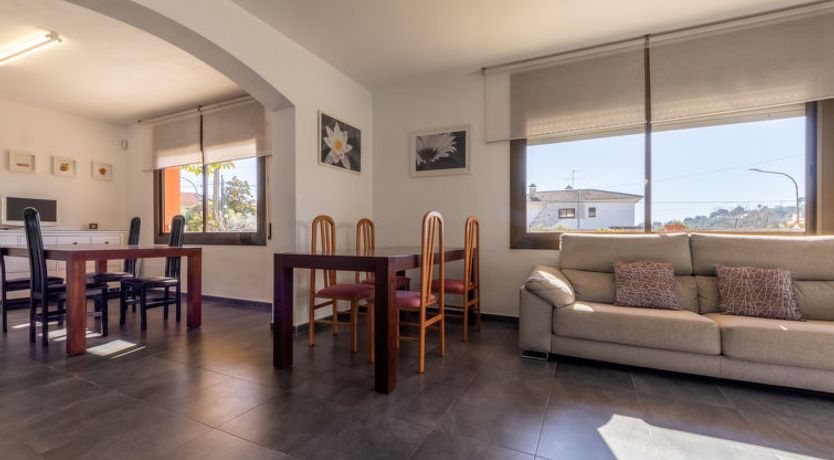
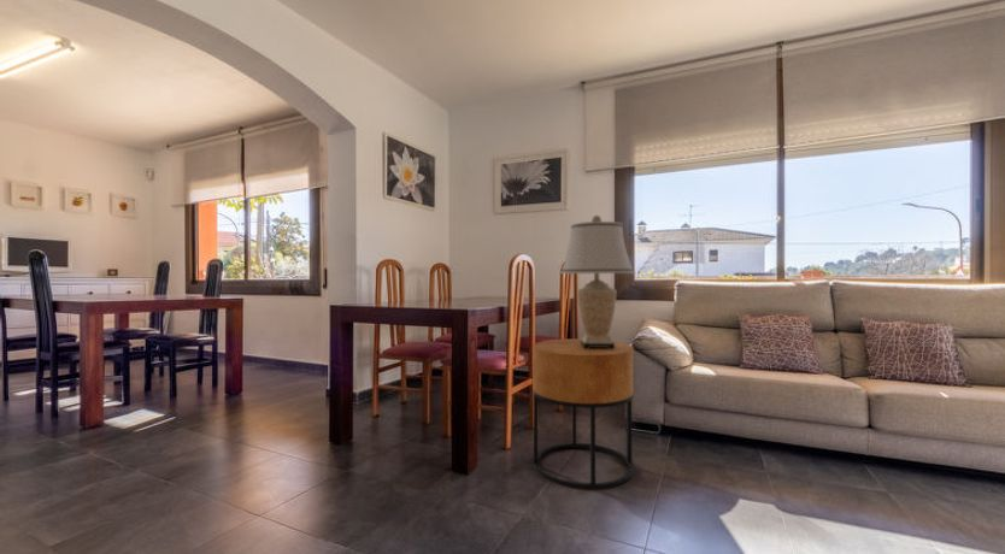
+ side table (582, 405)
+ table lamp (596, 281)
